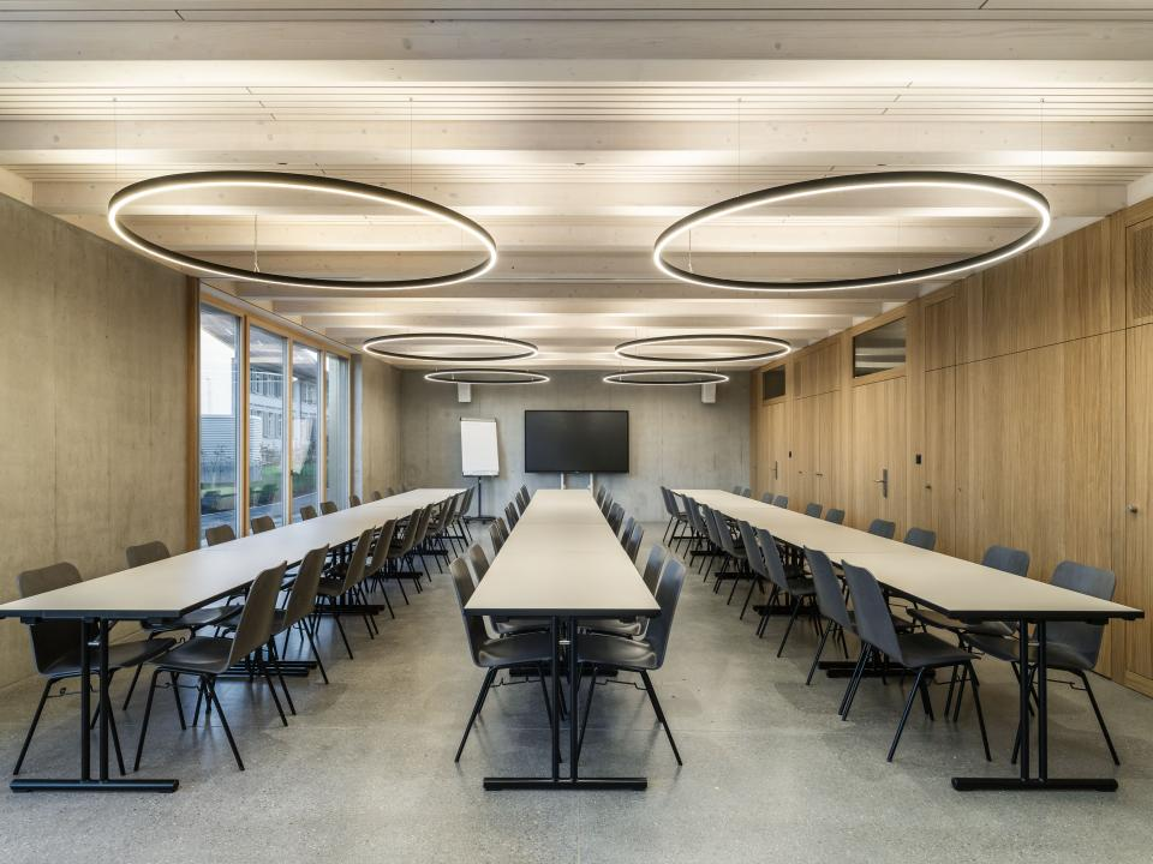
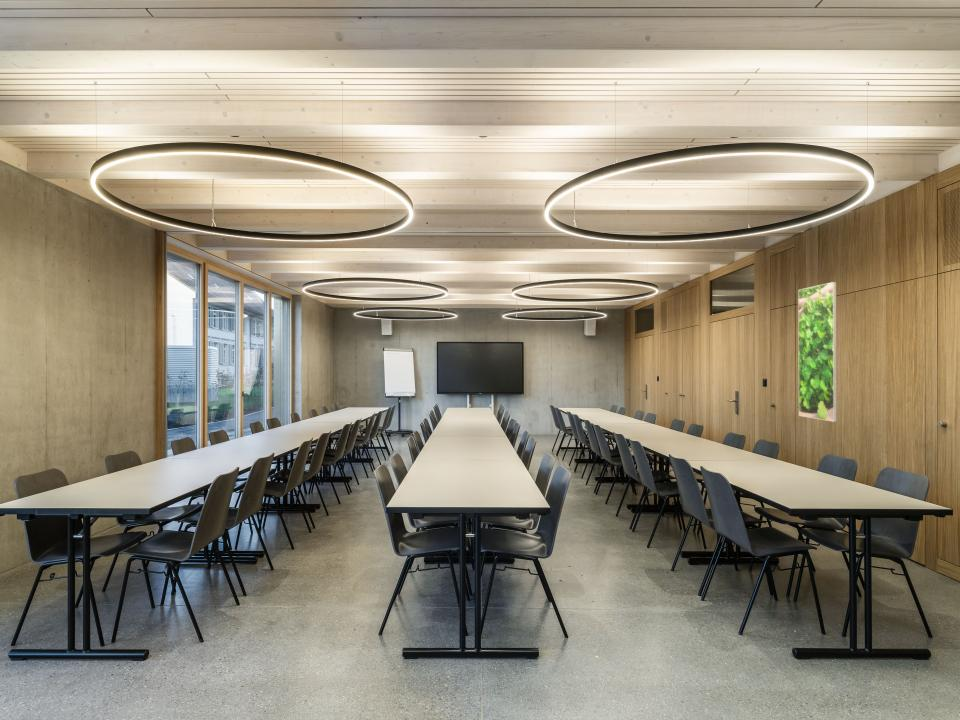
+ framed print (816, 352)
